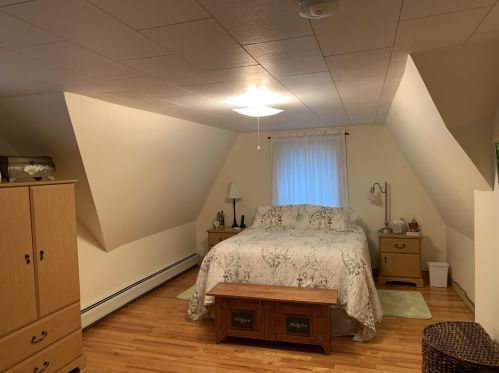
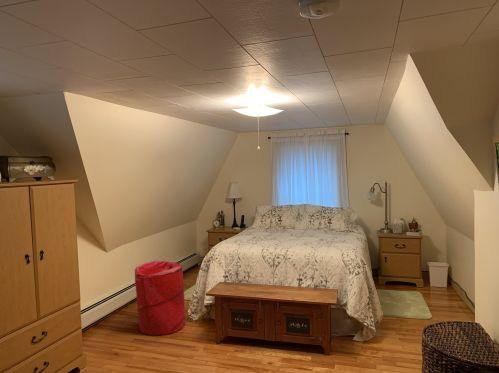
+ laundry hamper (160, 295)
